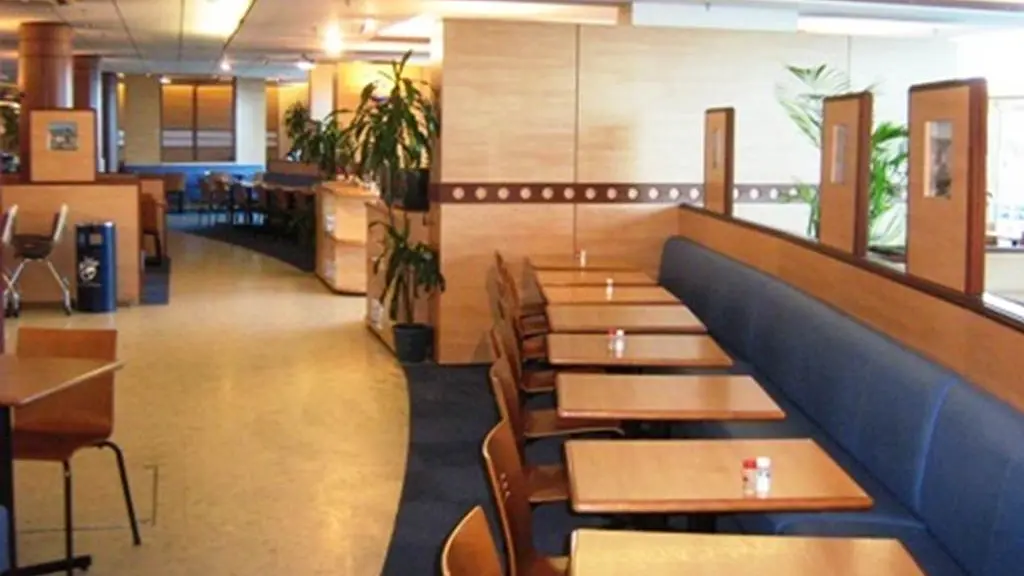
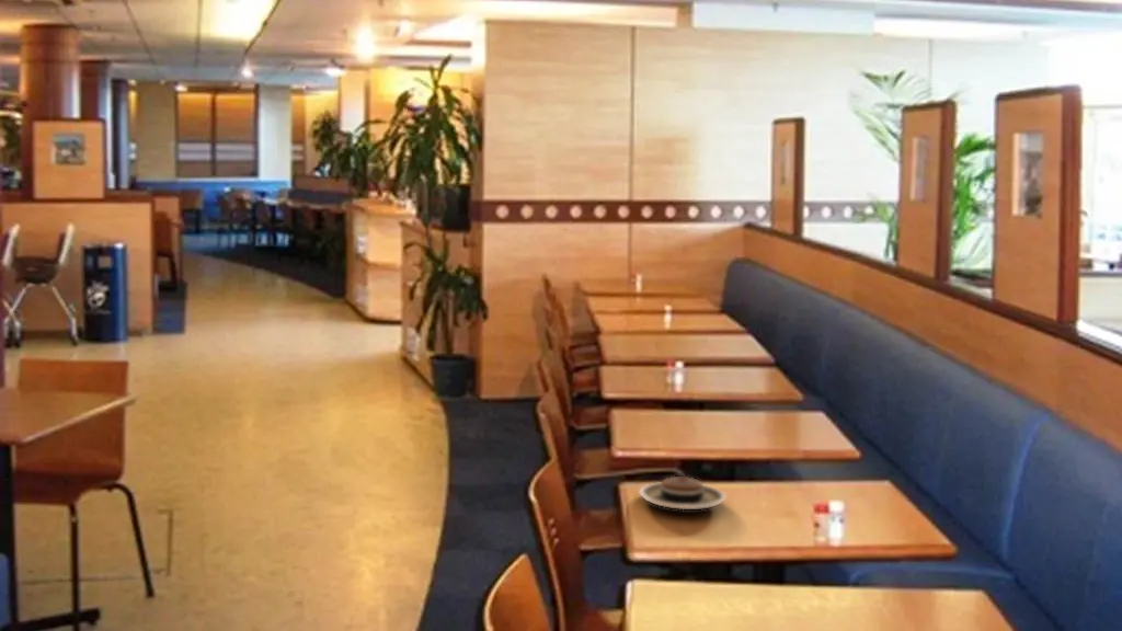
+ plate (682, 491)
